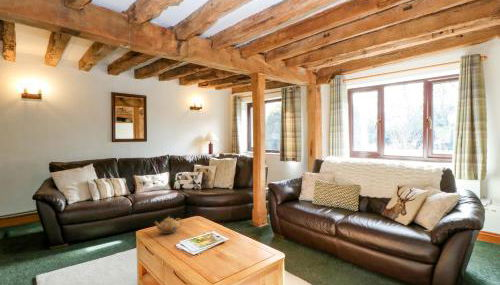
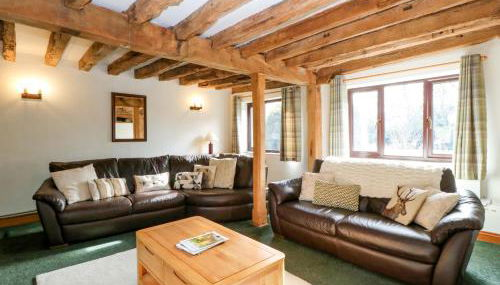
- teapot (168, 224)
